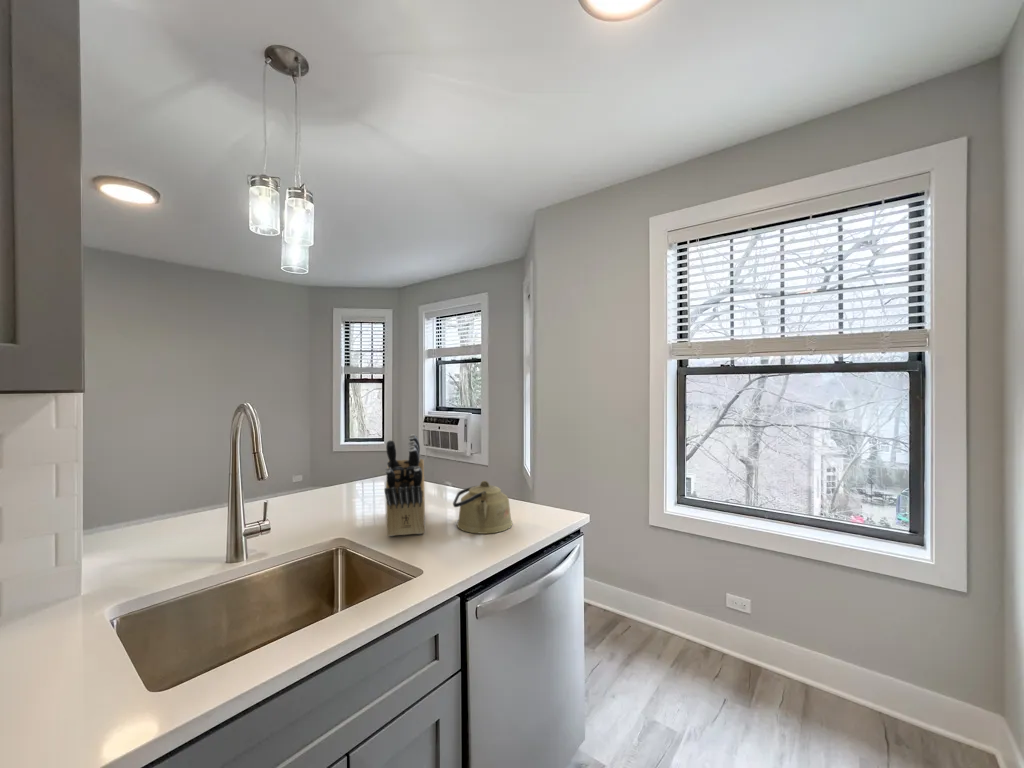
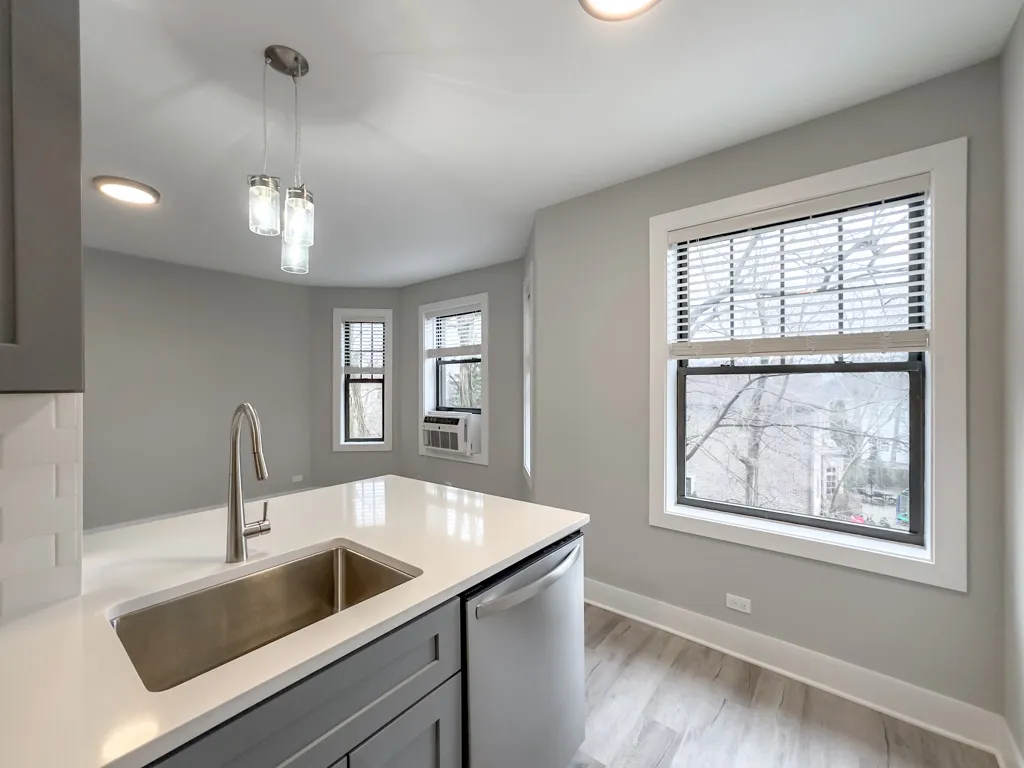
- knife block (406, 479)
- kettle (483, 504)
